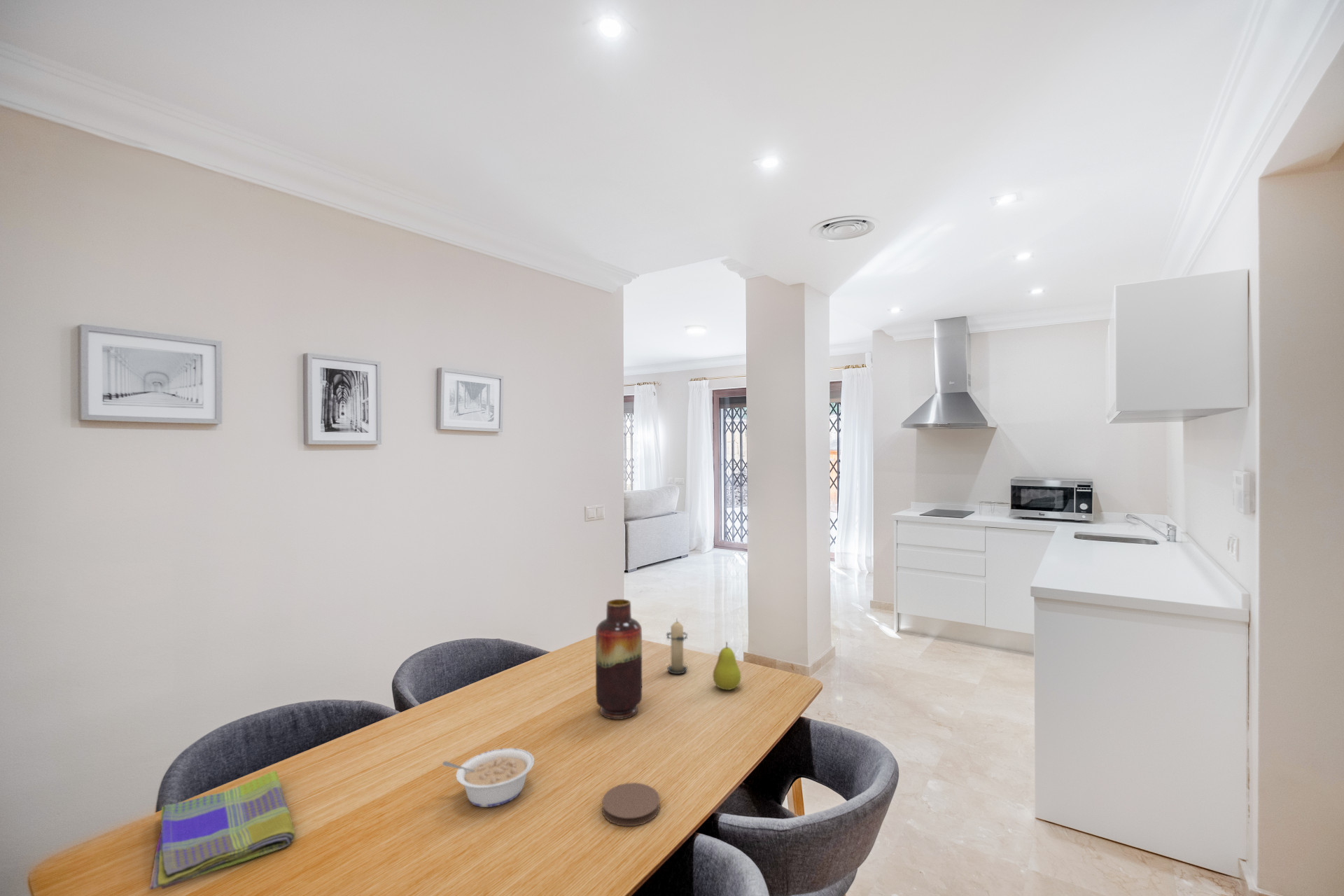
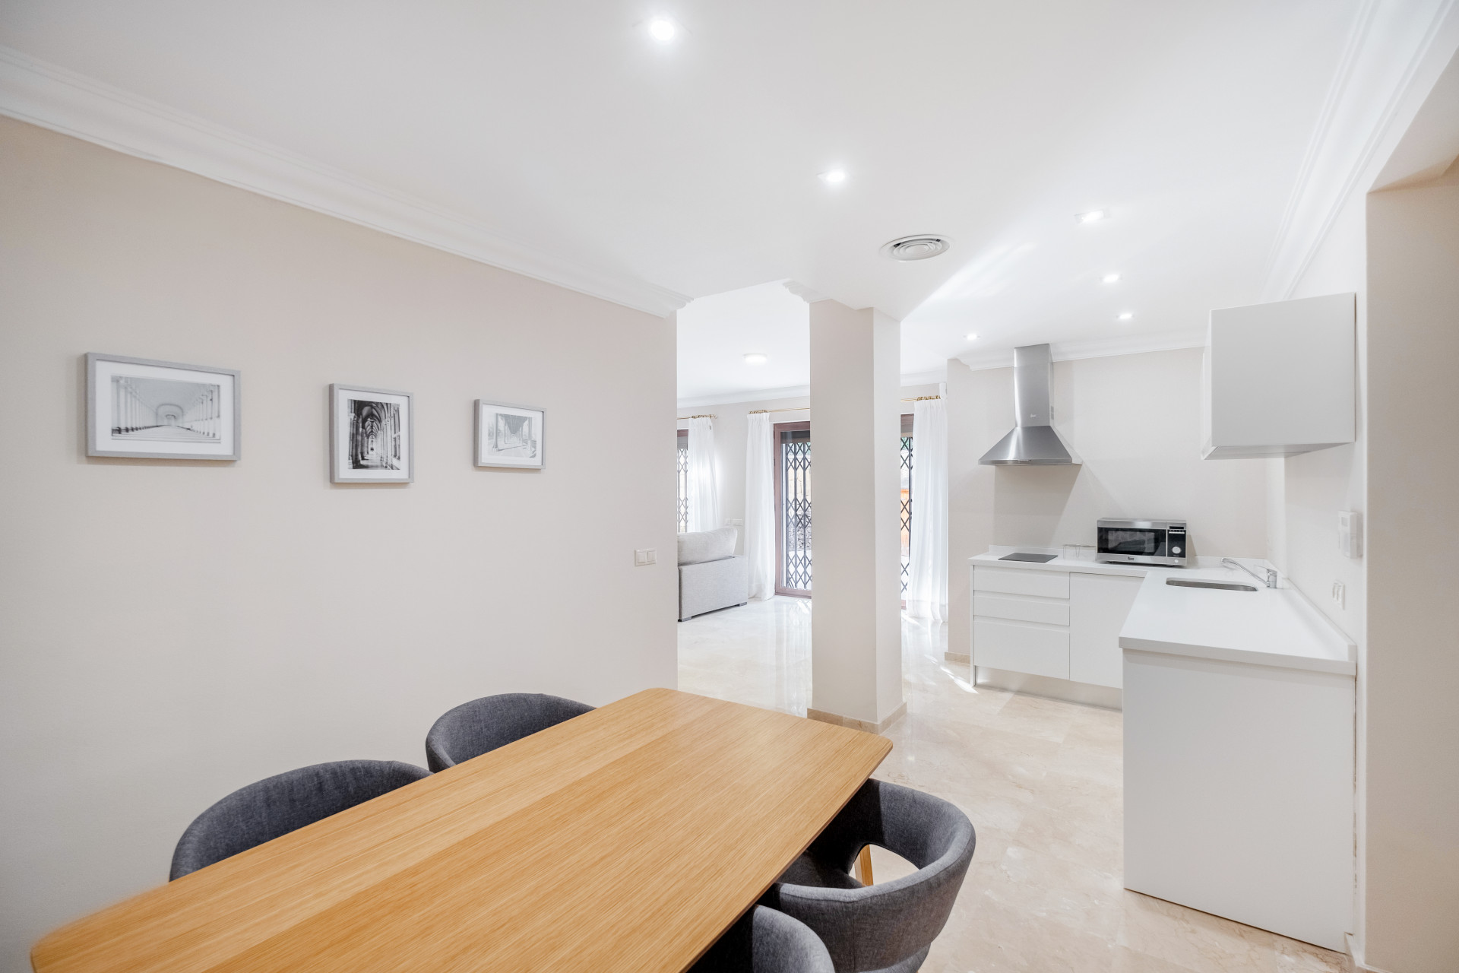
- legume (493, 778)
- dish towel (225, 823)
- coaster (631, 803)
- fruit (727, 664)
- vase (619, 656)
- candle (677, 645)
